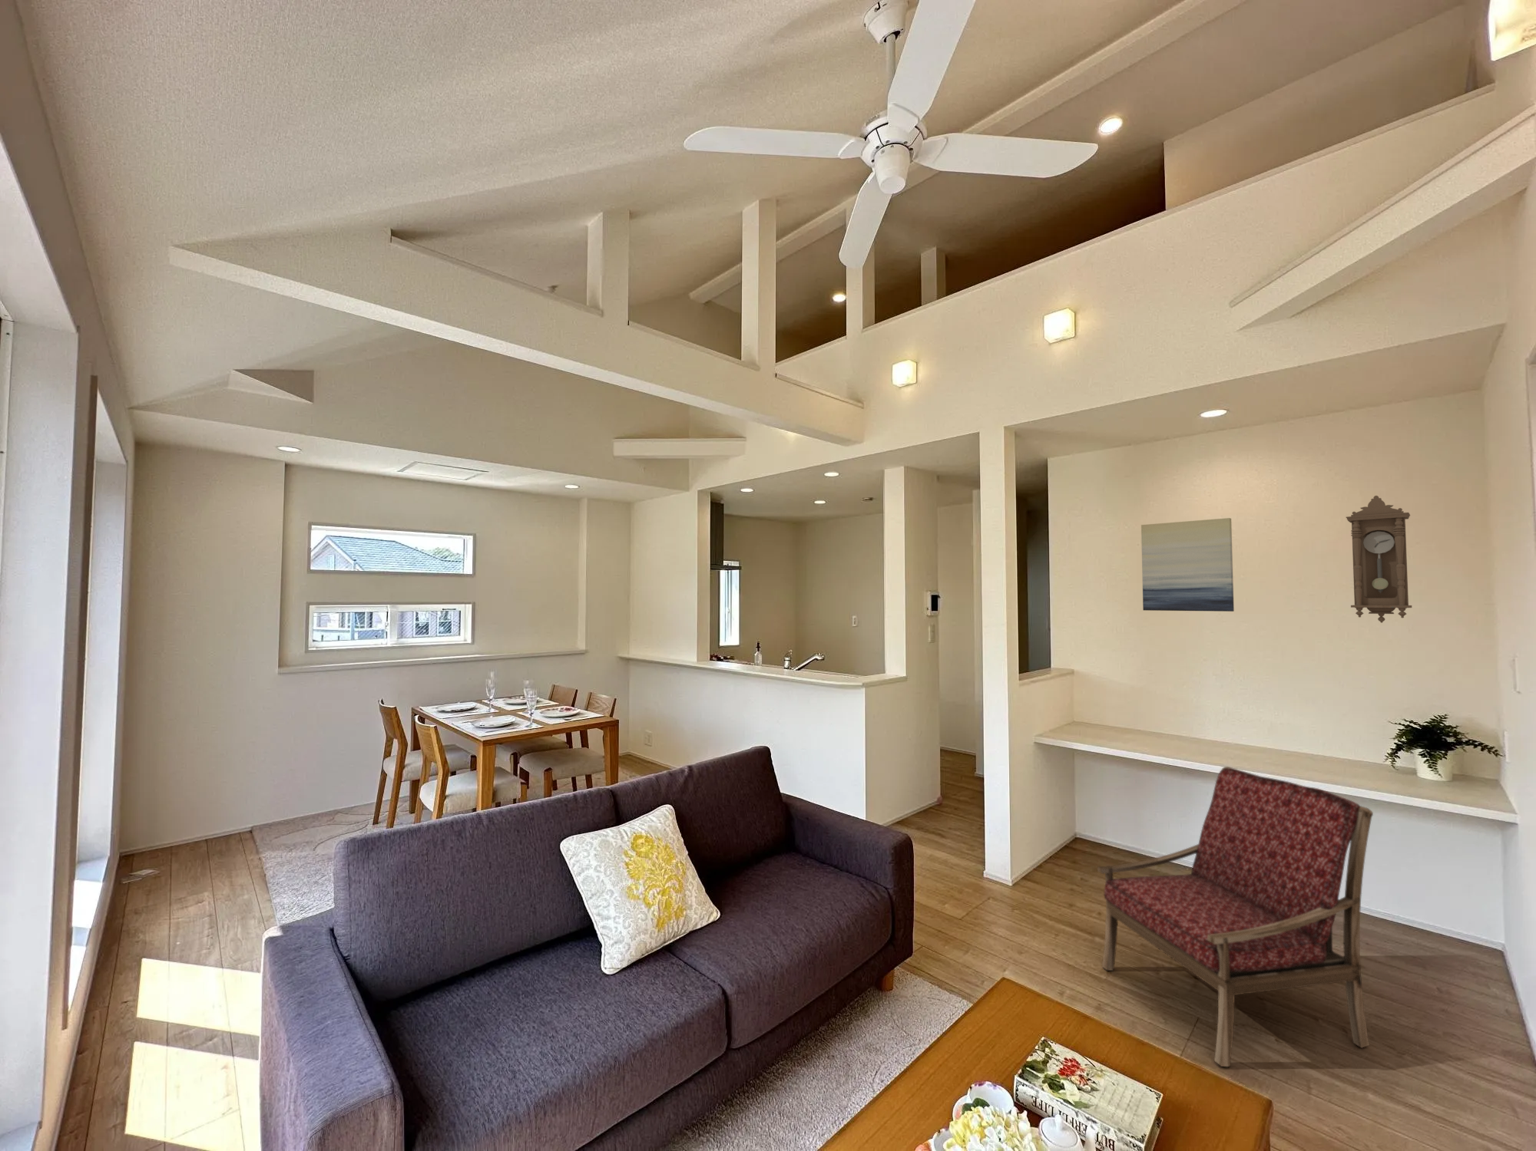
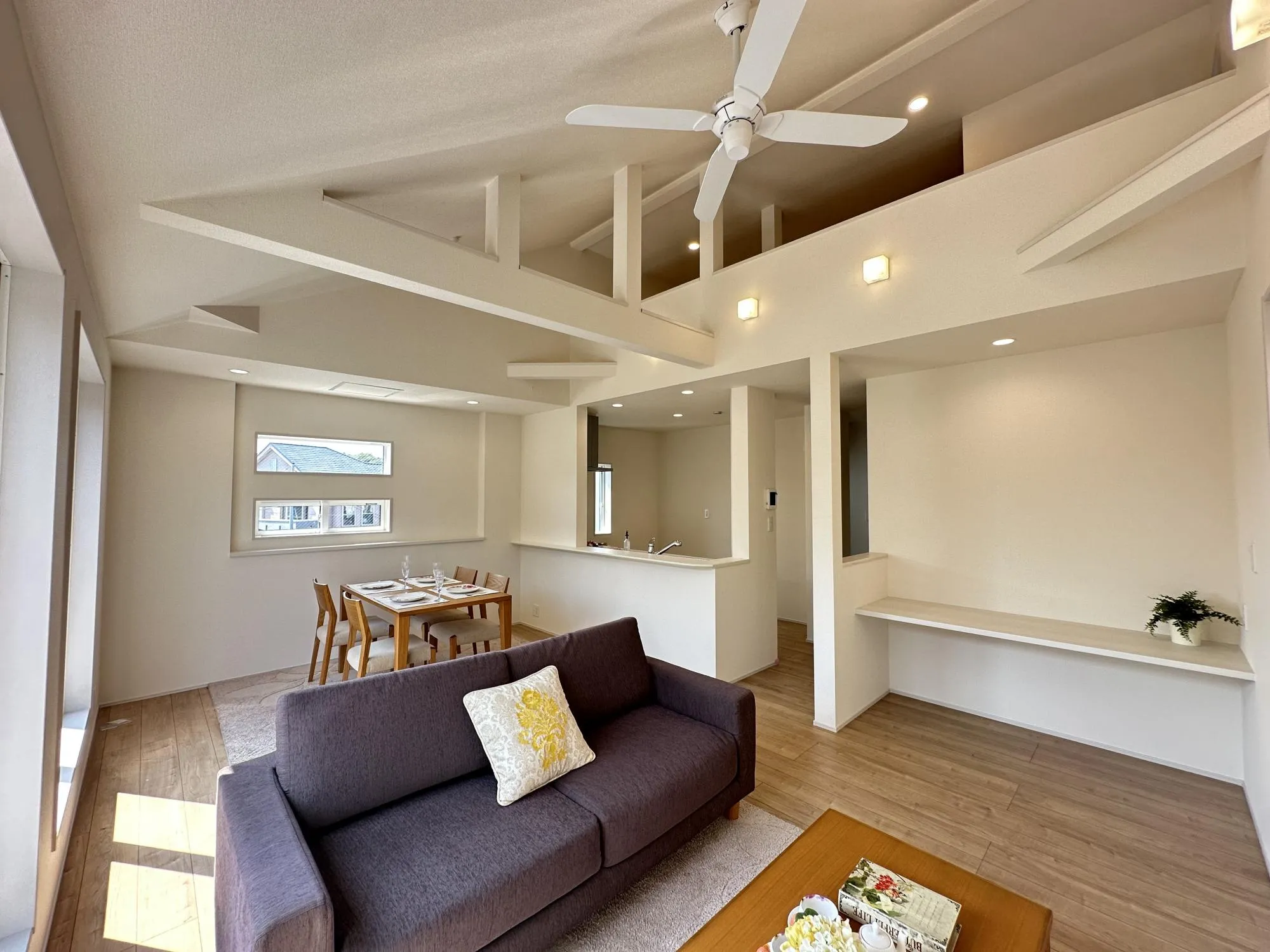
- wall art (1185, 566)
- pendulum clock (1379, 560)
- armchair (1224, 891)
